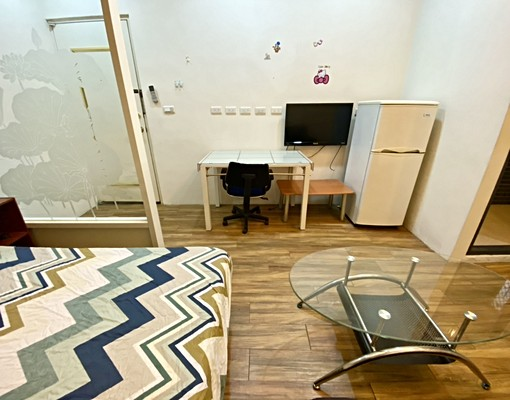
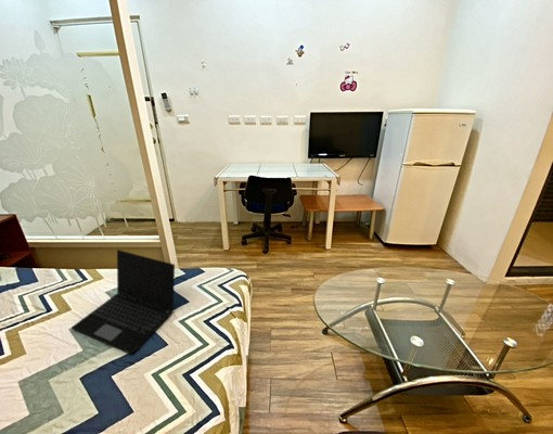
+ laptop (124, 295)
